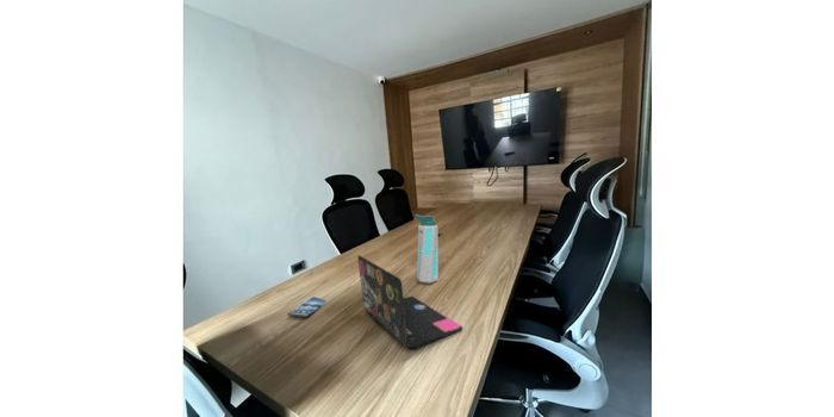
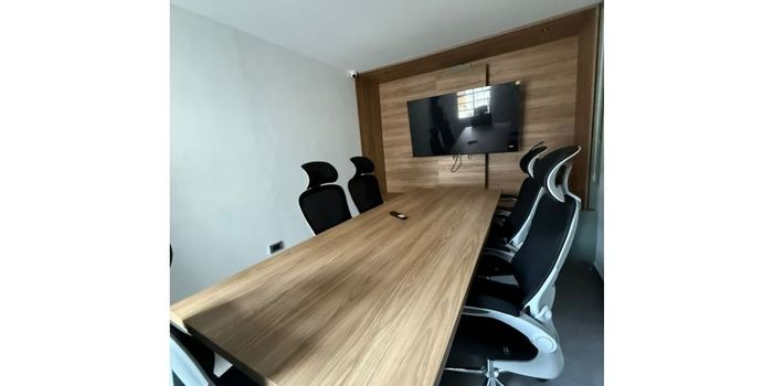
- laptop (402, 291)
- smartphone (310, 305)
- water bottle (425, 248)
